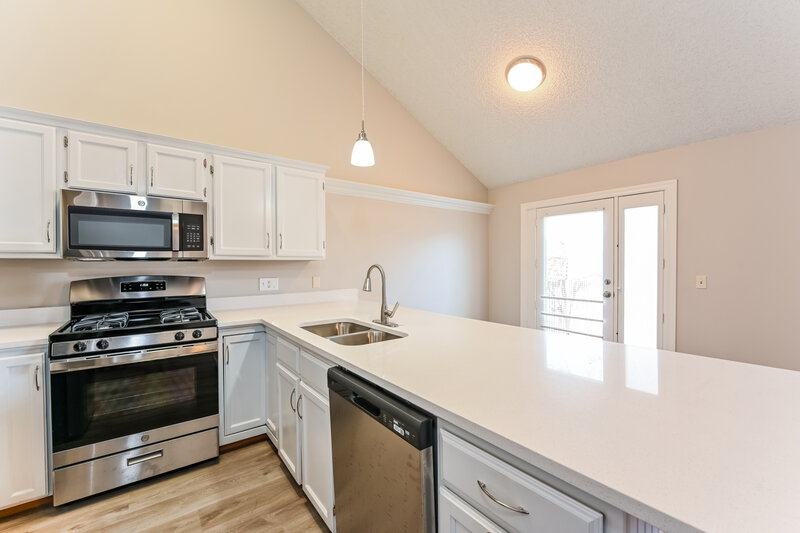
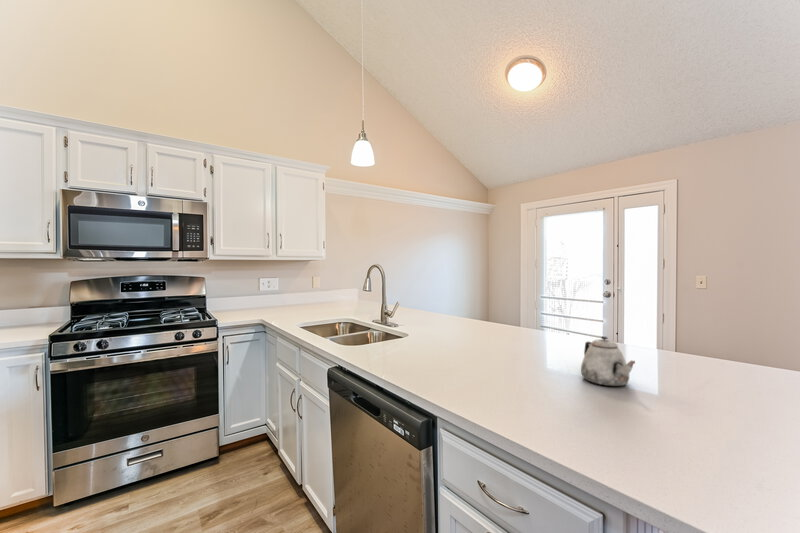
+ teapot (607, 359)
